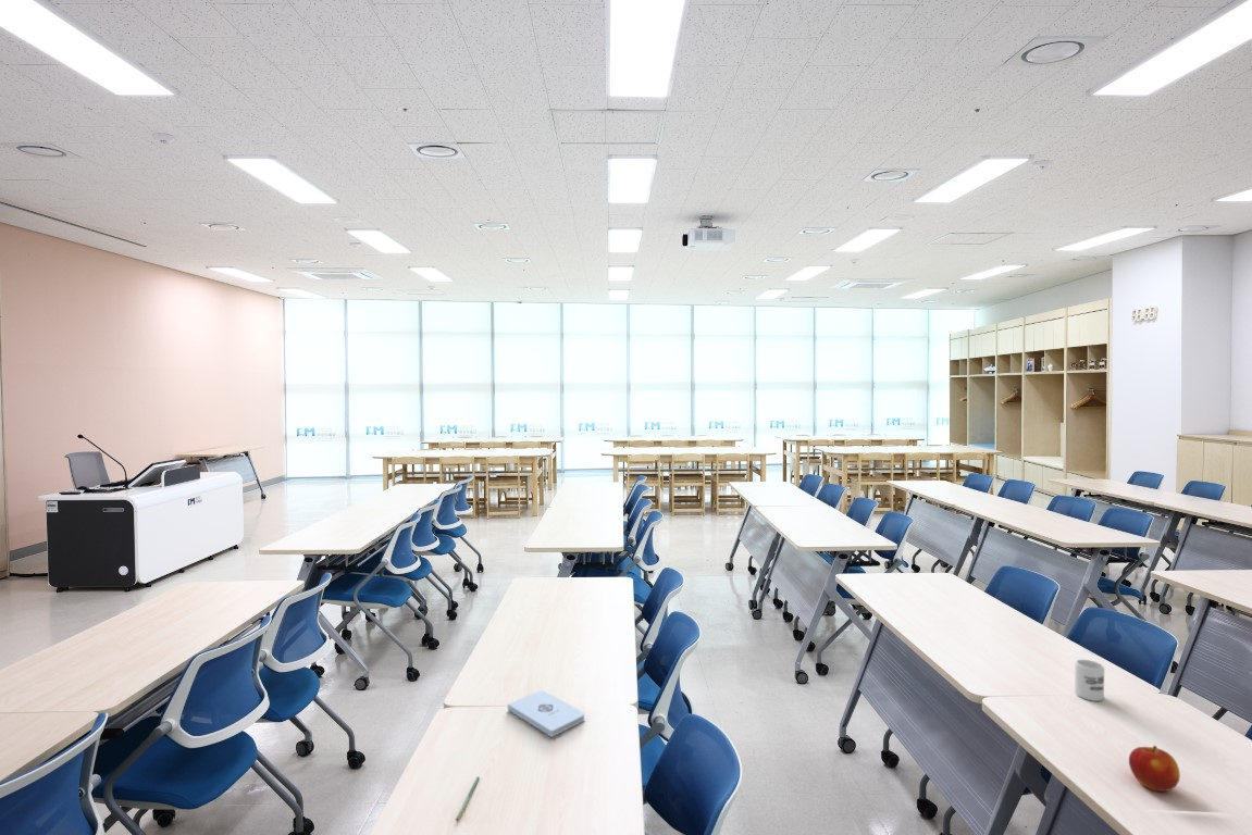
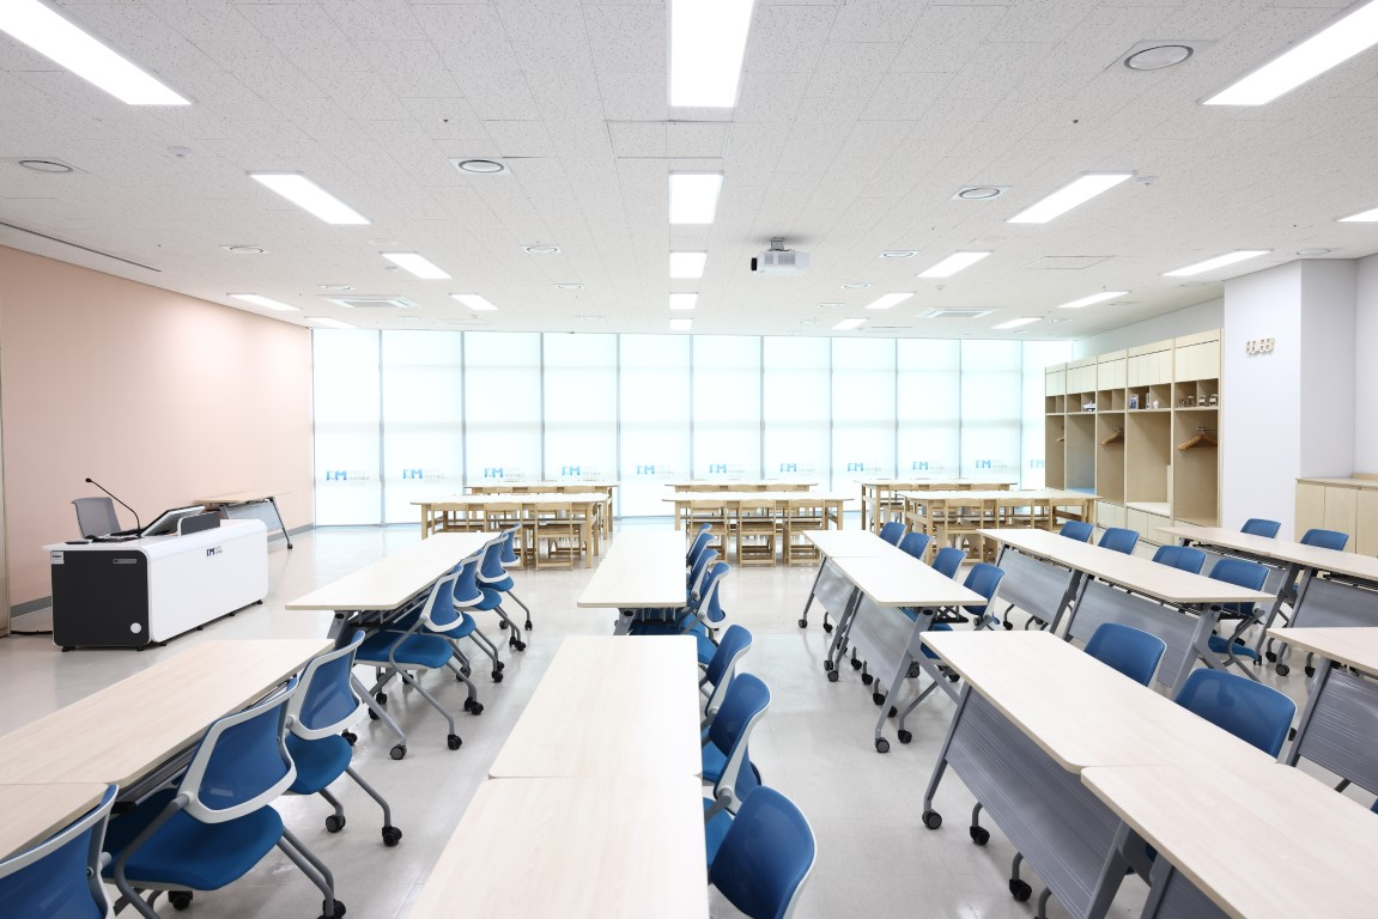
- apple (1153, 765)
- cup (1089, 680)
- notepad (546, 711)
- pen (468, 797)
